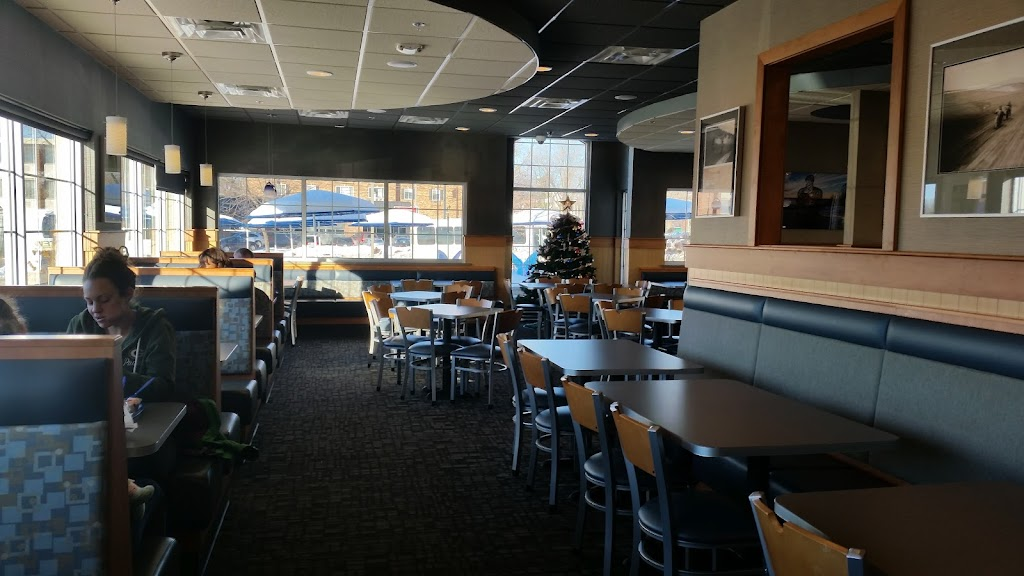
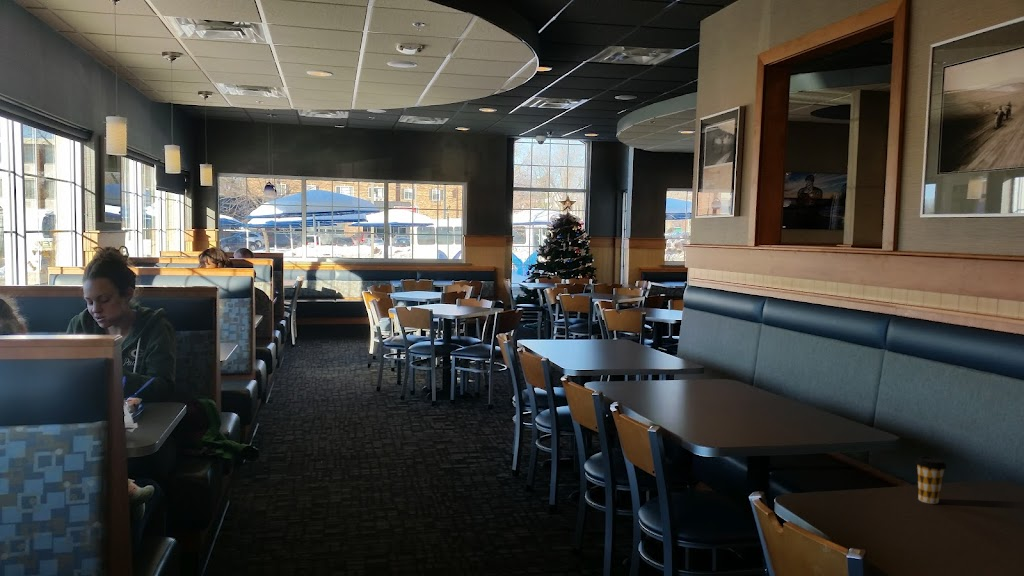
+ coffee cup (929, 480)
